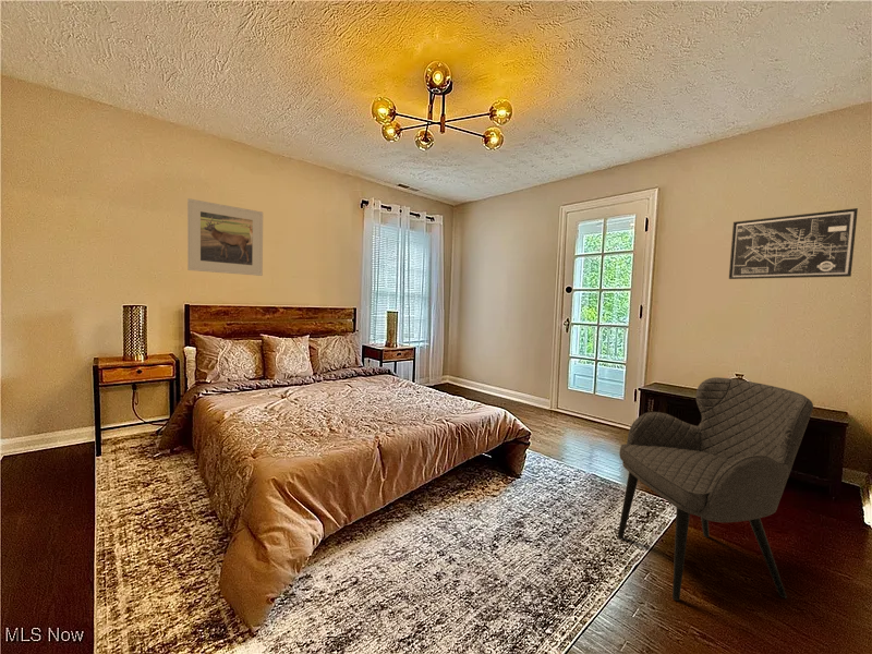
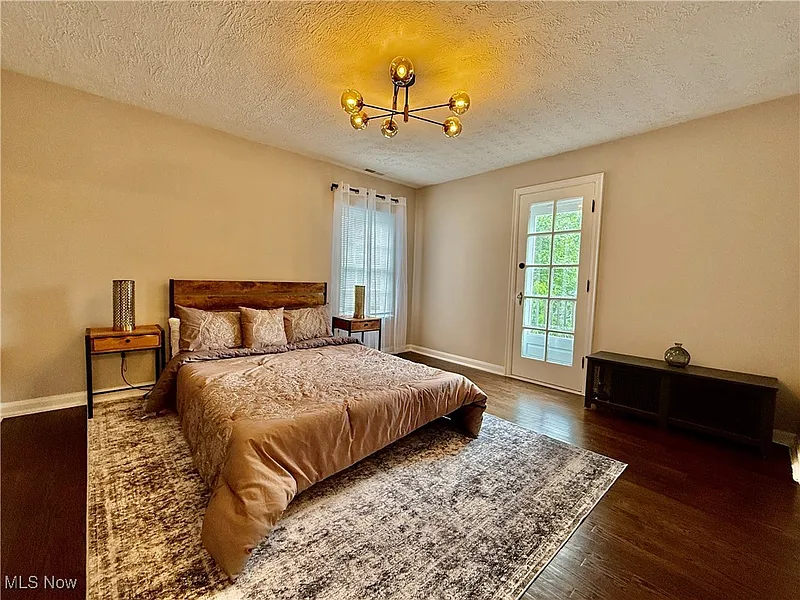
- armchair (700, 475)
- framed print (227, 239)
- wall art (787, 246)
